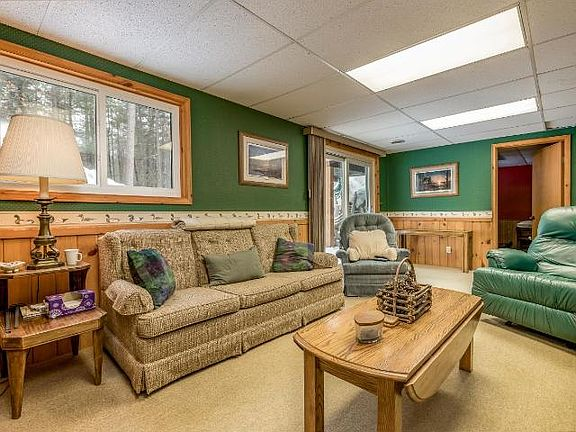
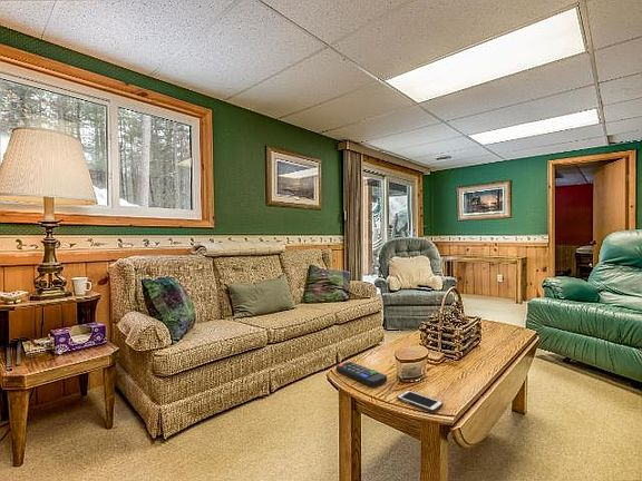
+ remote control (360, 373)
+ cell phone (419, 400)
